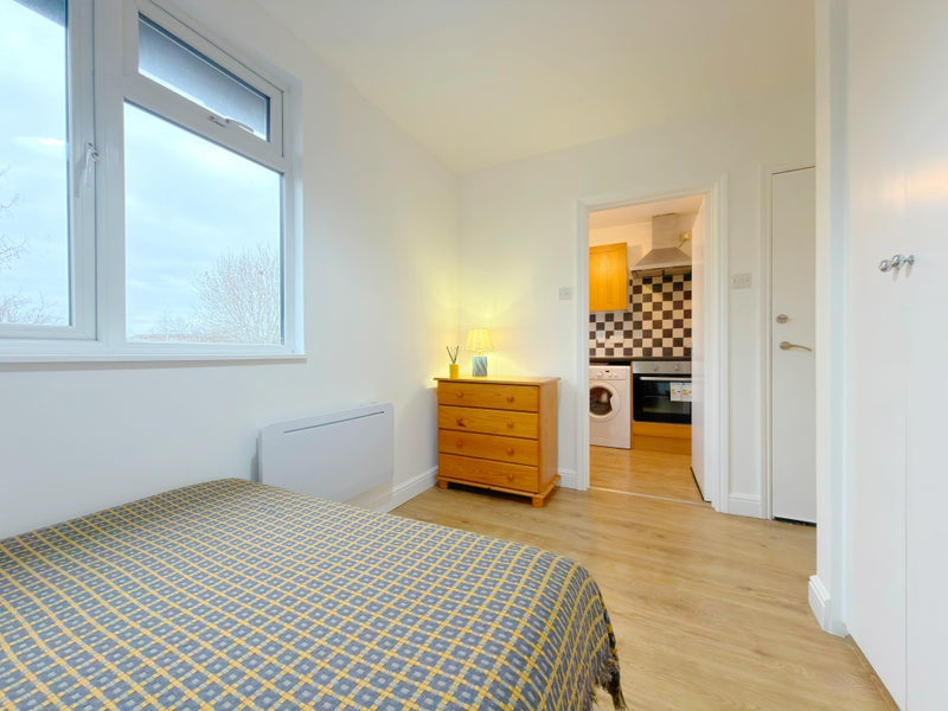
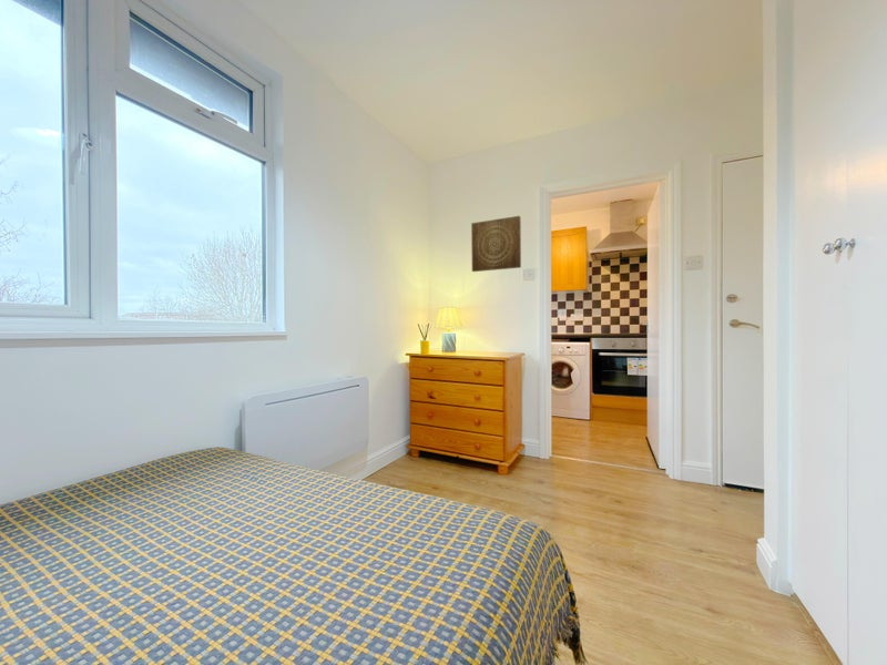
+ wall art (495, 244)
